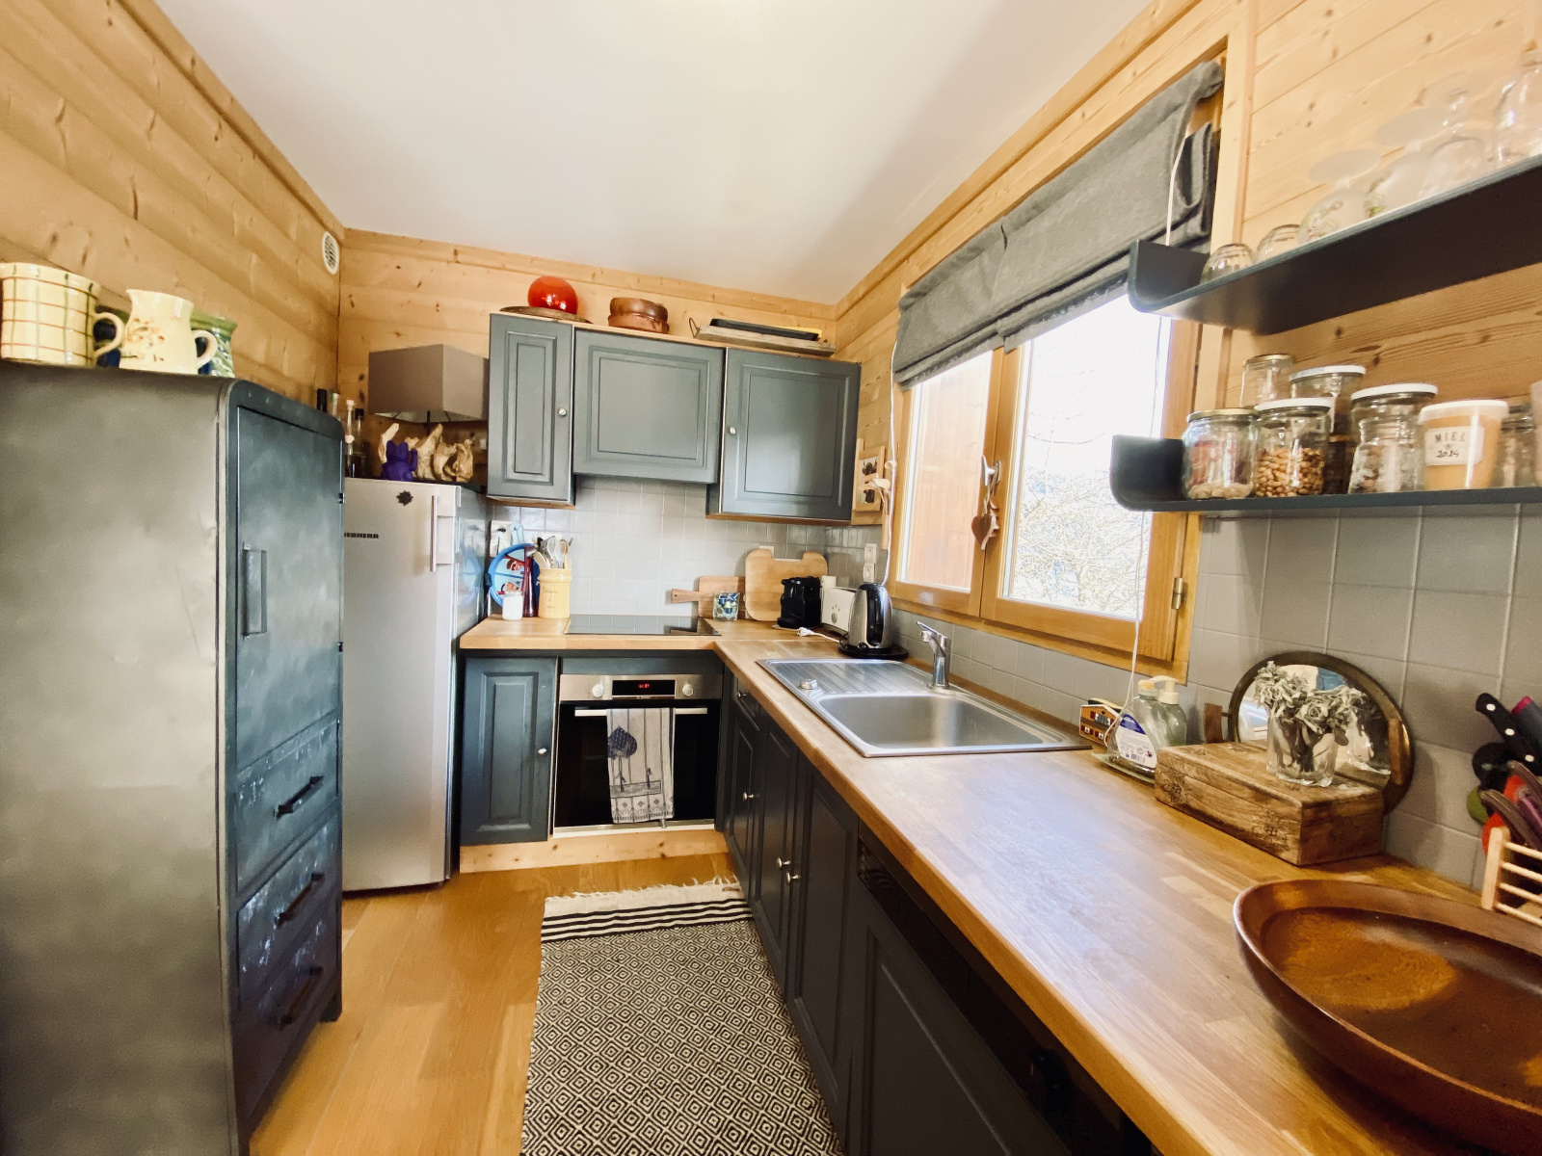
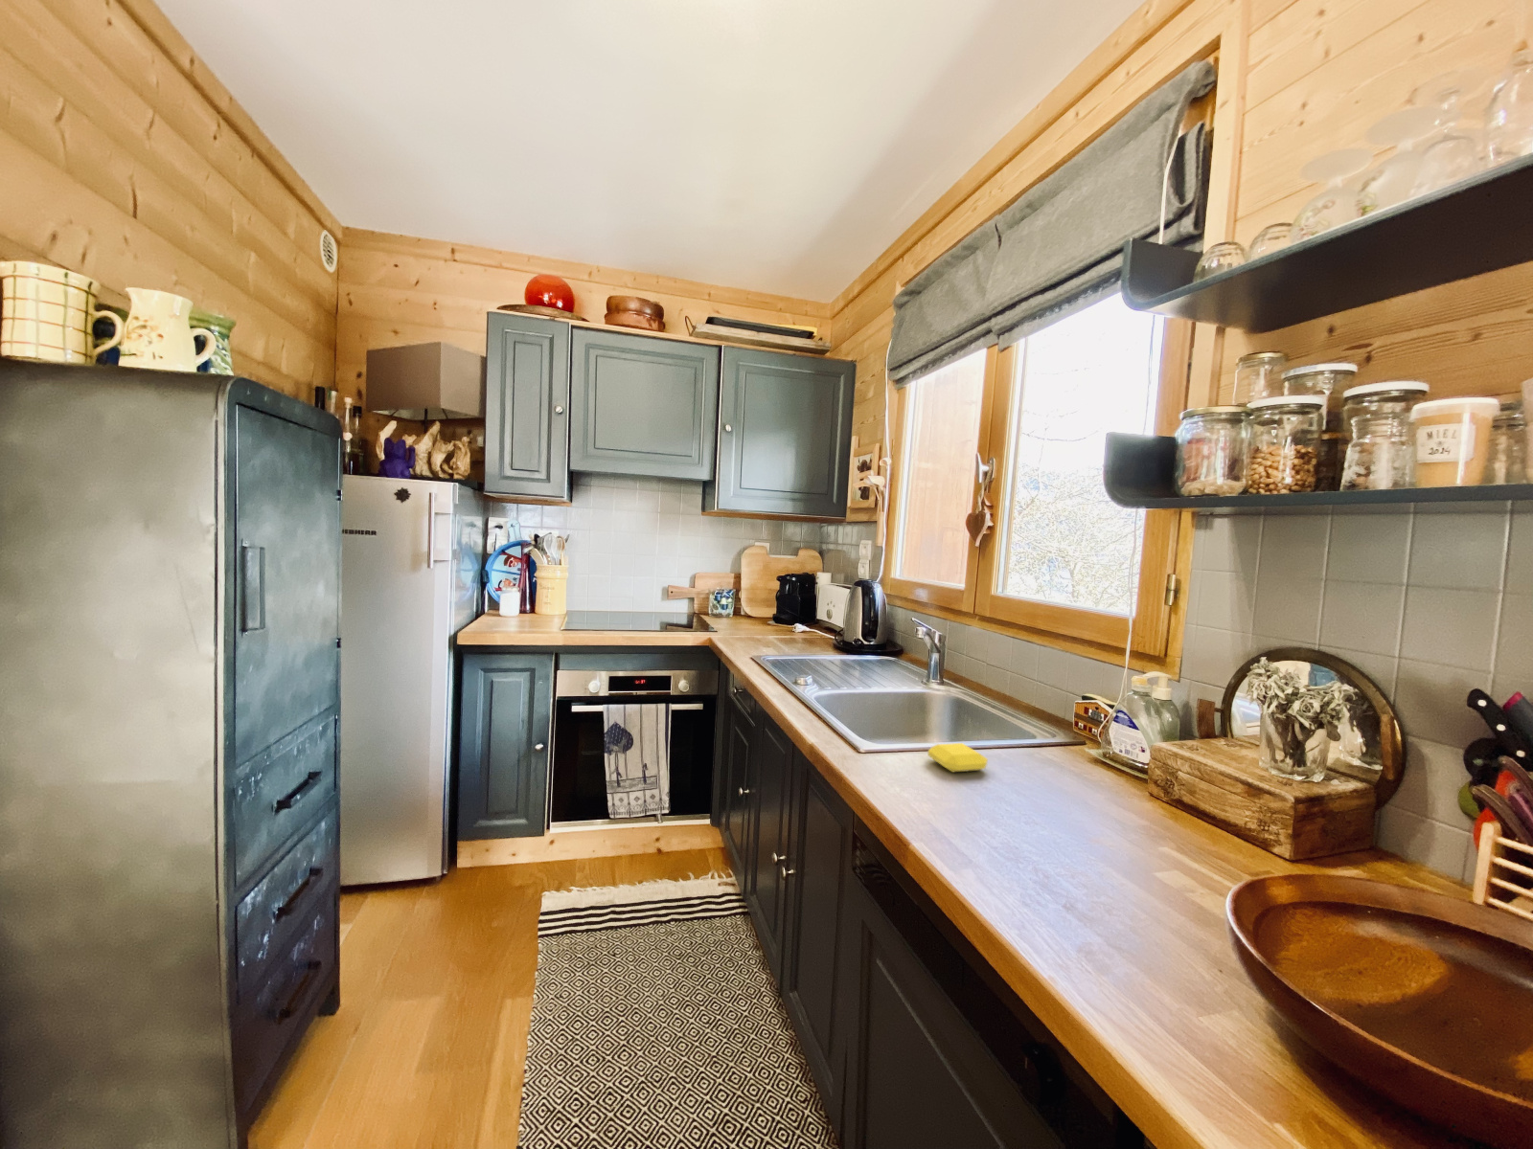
+ soap bar (957, 757)
